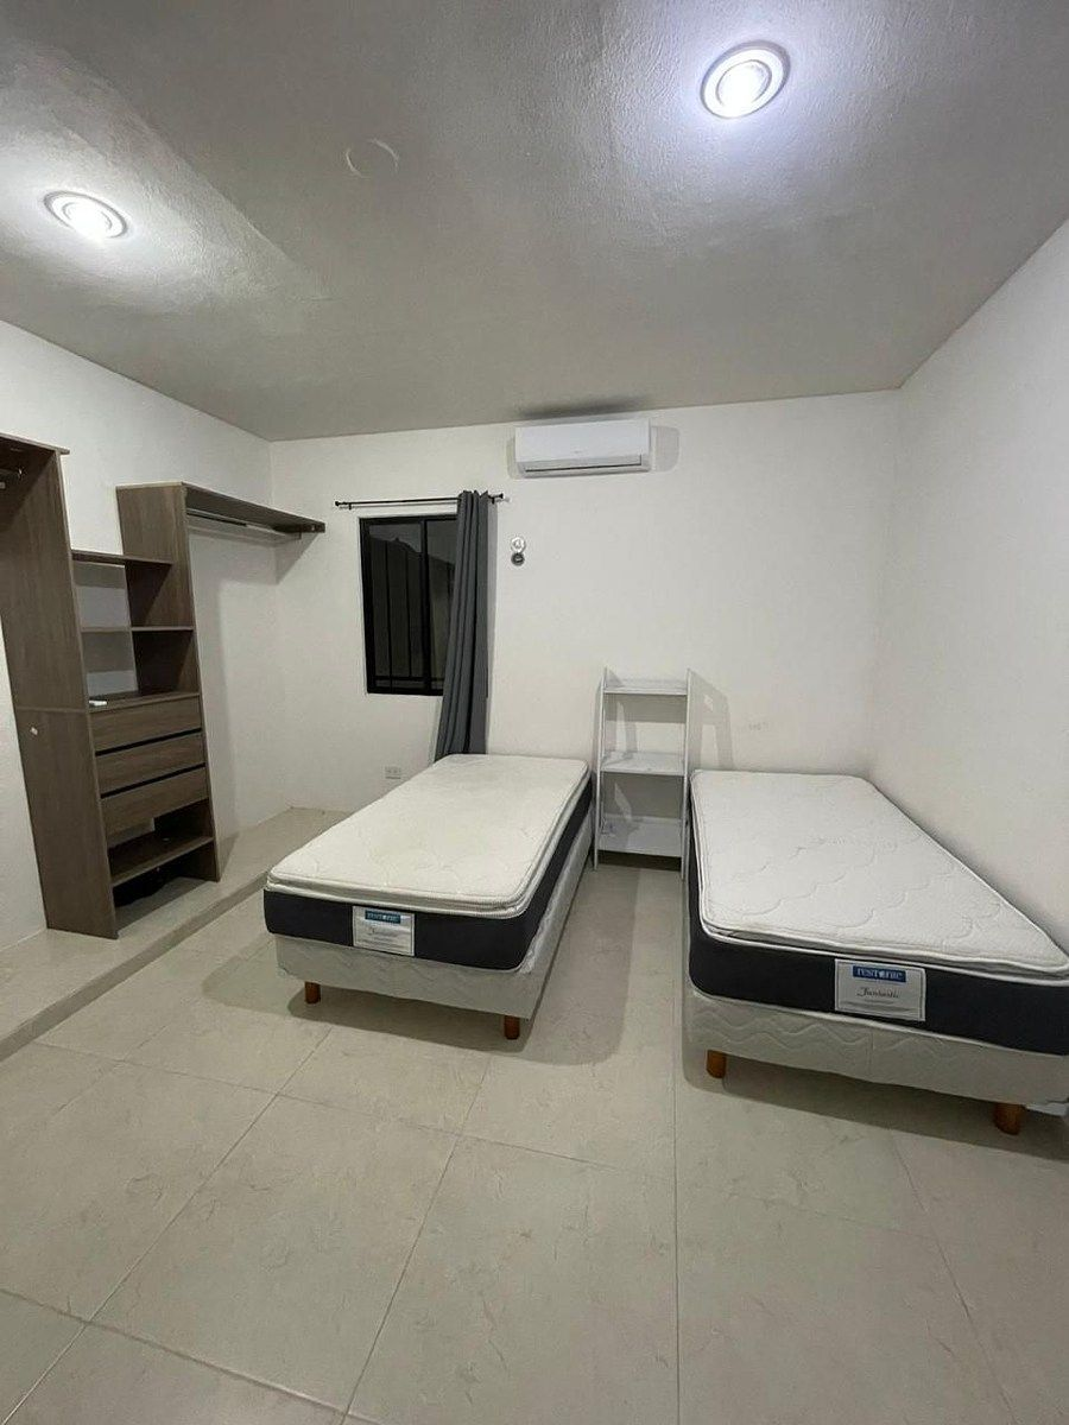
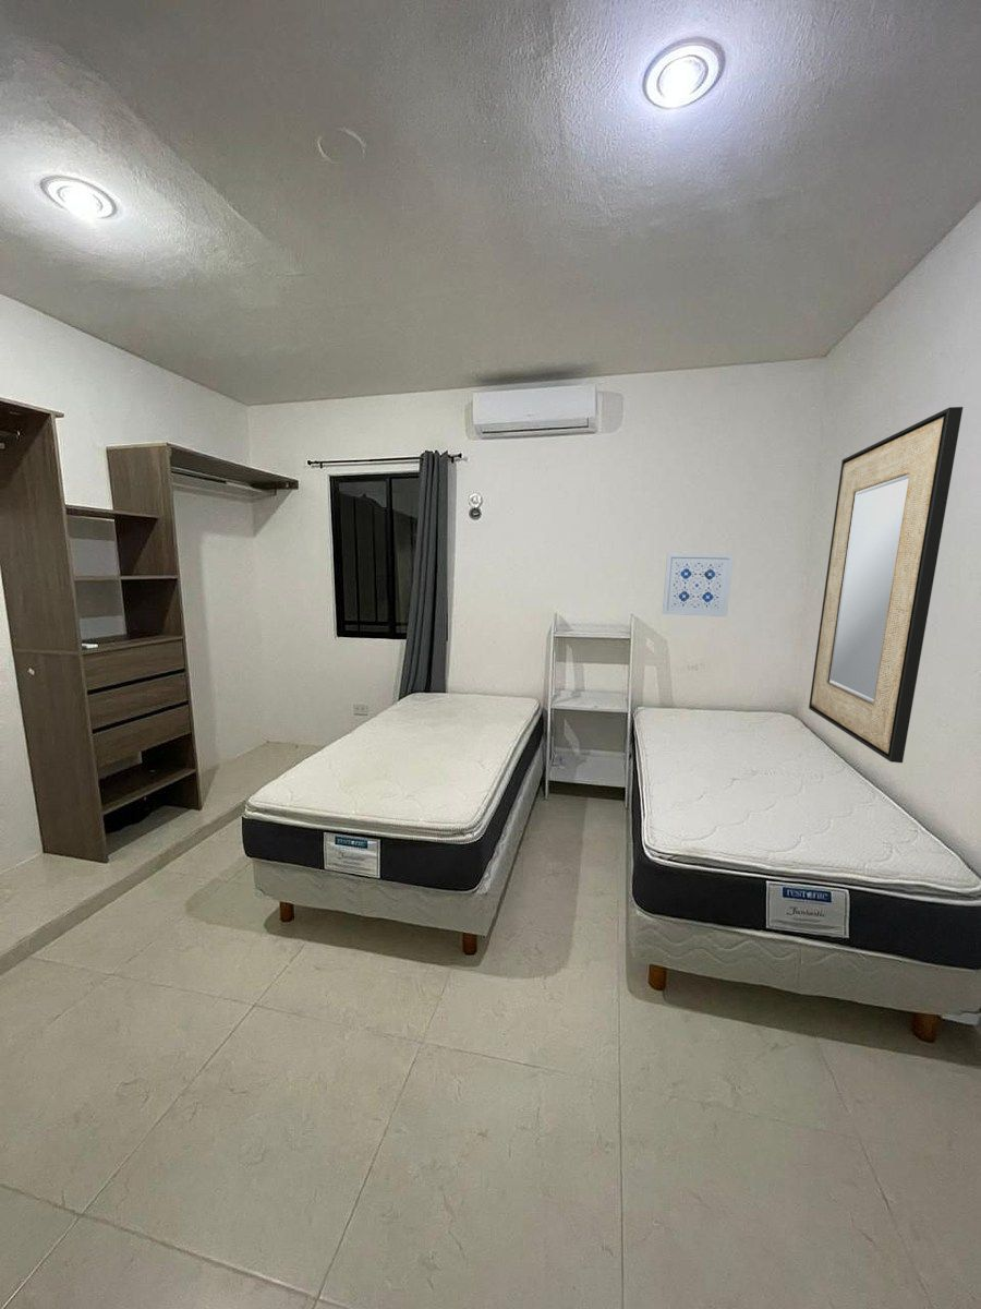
+ wall art (697, 585)
+ home mirror (868, 591)
